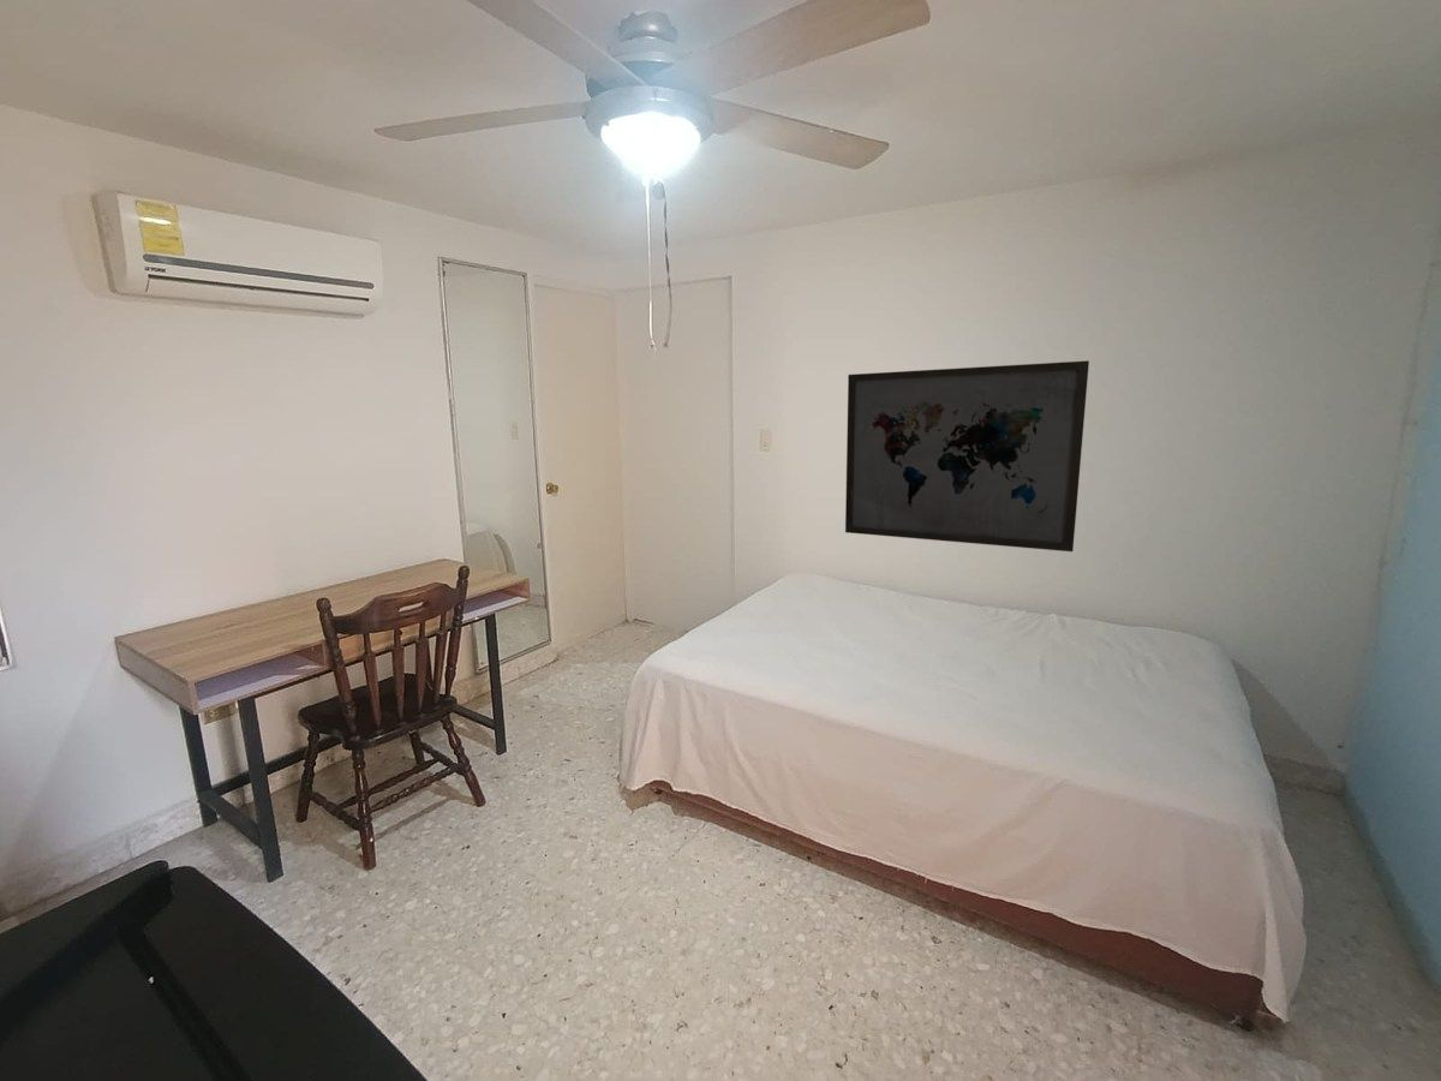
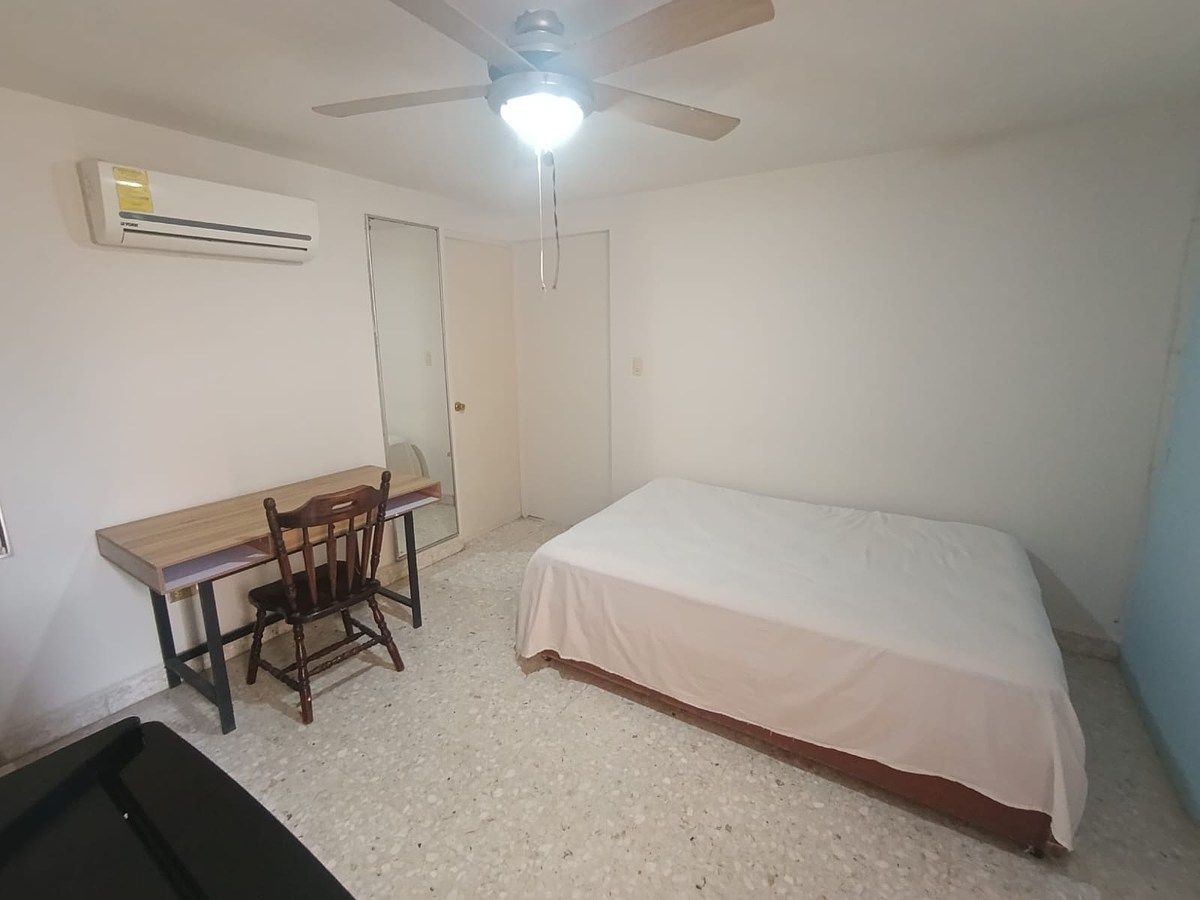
- wall art (952, 456)
